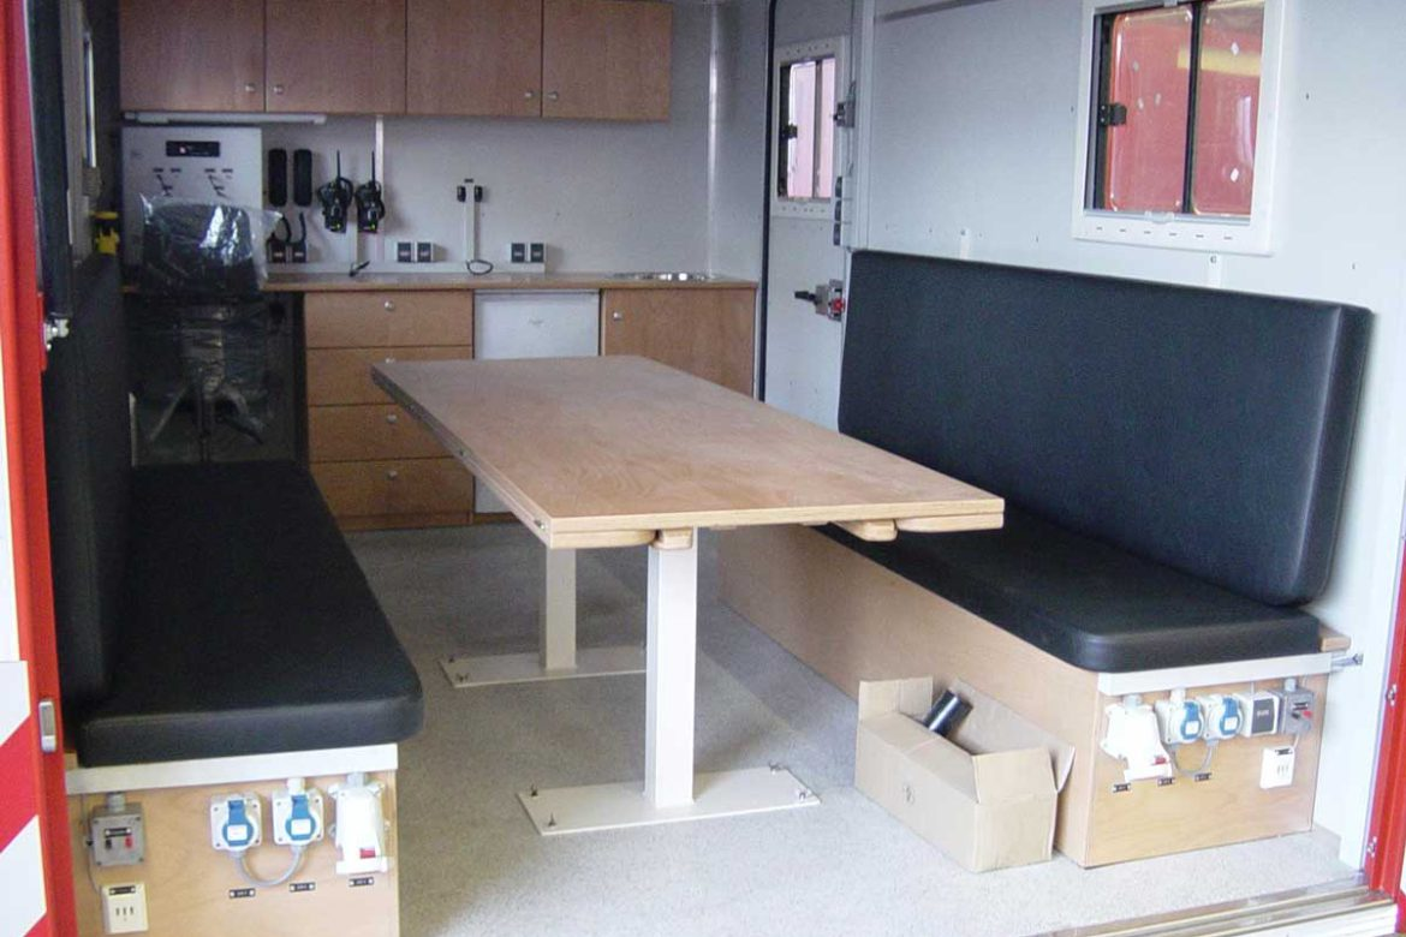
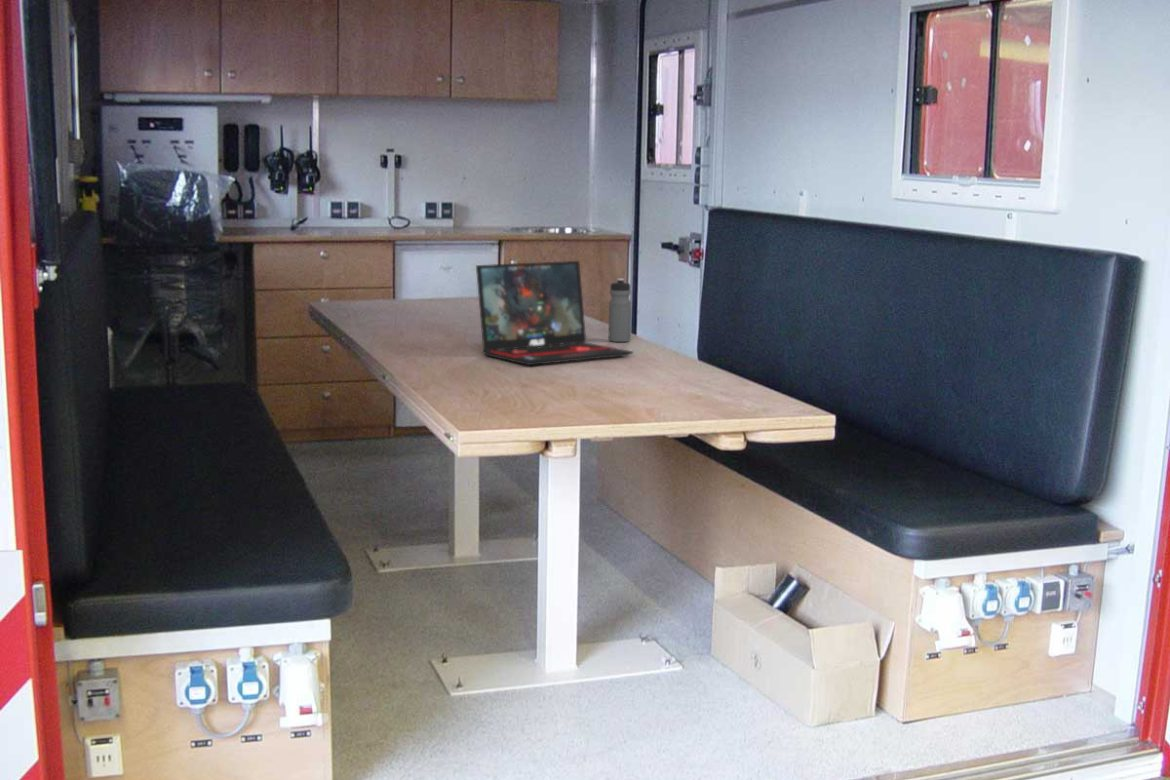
+ water bottle (620, 309)
+ laptop (554, 311)
